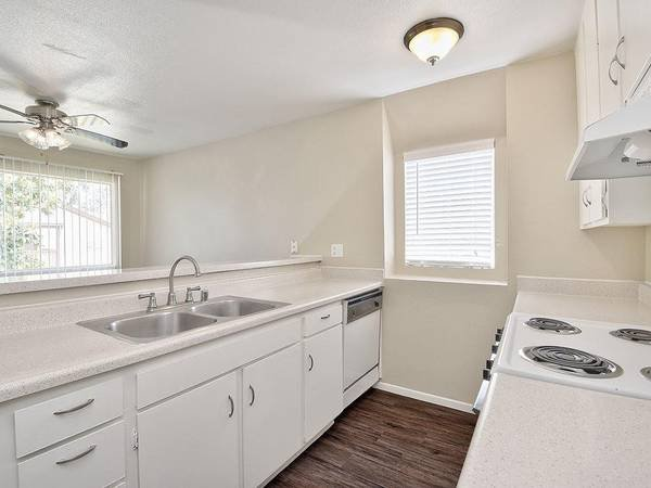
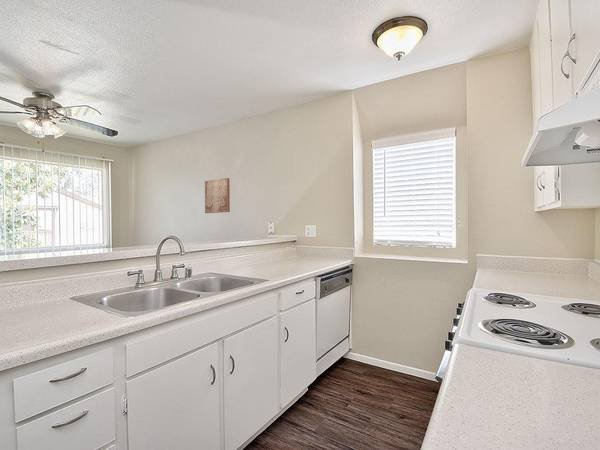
+ wall art (216, 196)
